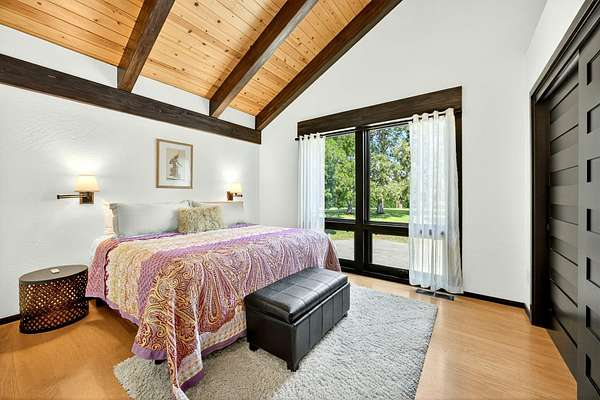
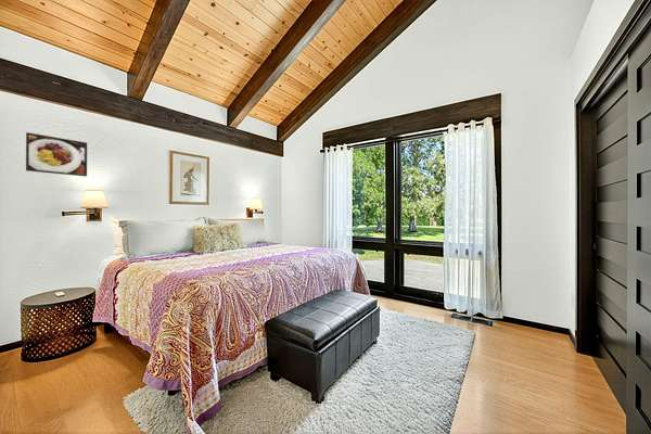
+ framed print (58, 155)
